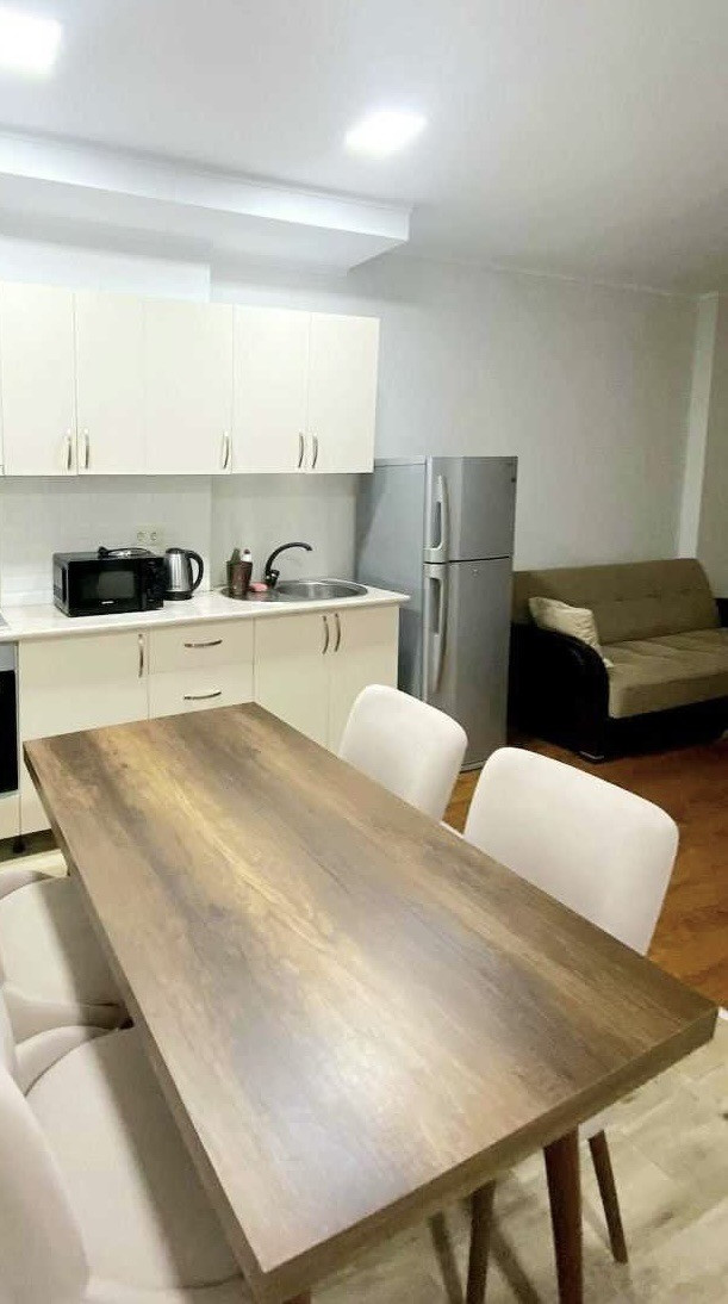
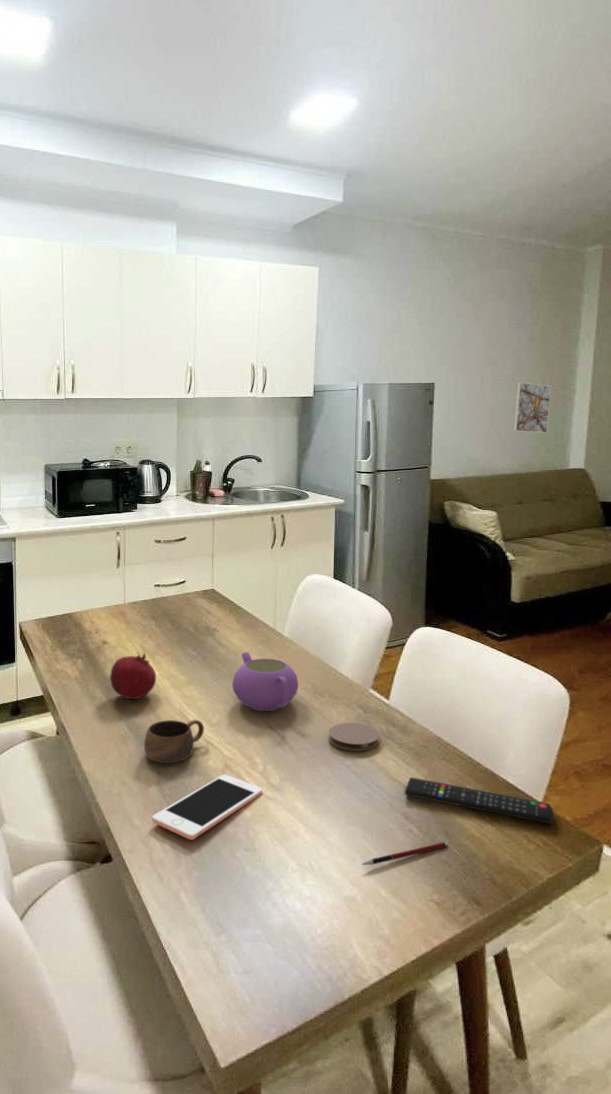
+ pen (405, 854)
+ teapot (264, 683)
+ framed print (532, 408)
+ cup (176, 739)
+ cell phone (209, 804)
+ remote control (477, 801)
+ coaster (353, 736)
+ fruit (133, 675)
